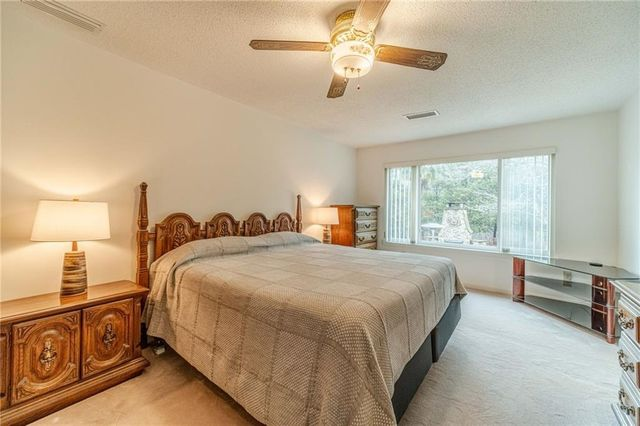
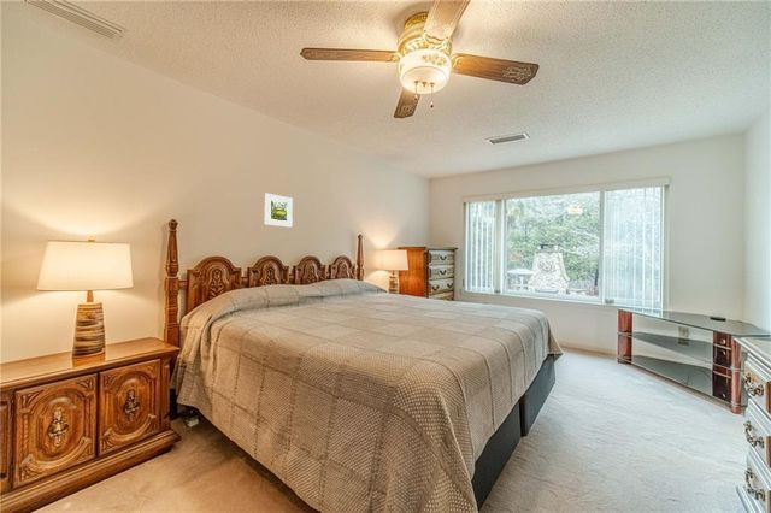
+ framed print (278, 211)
